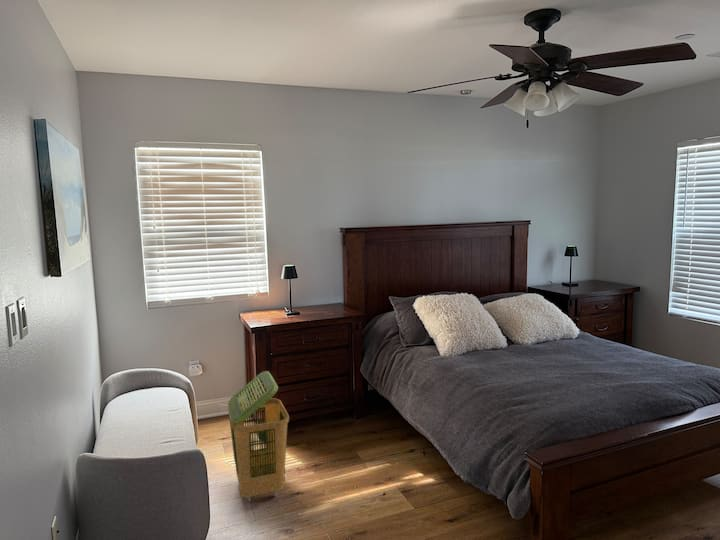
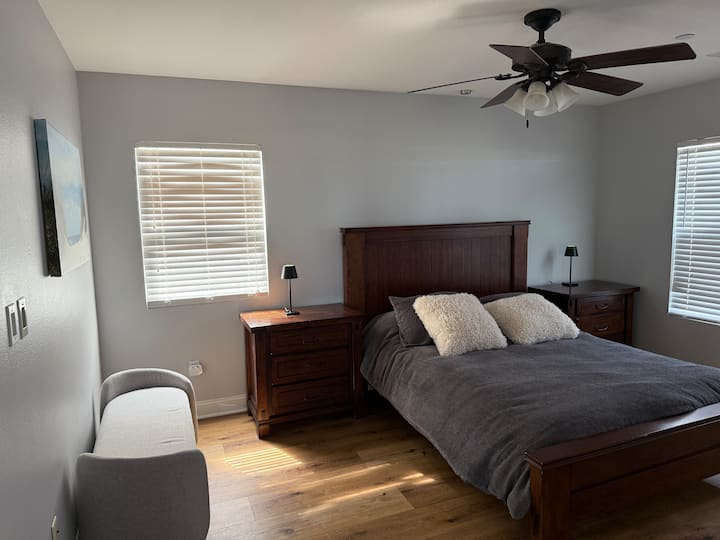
- laundry basket (259, 434)
